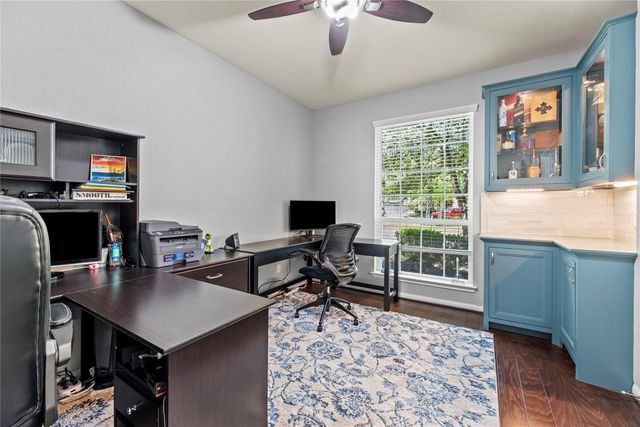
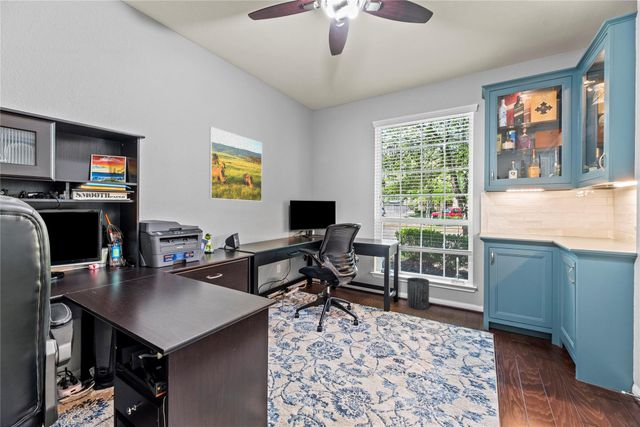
+ trash can (418, 292)
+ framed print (238, 168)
